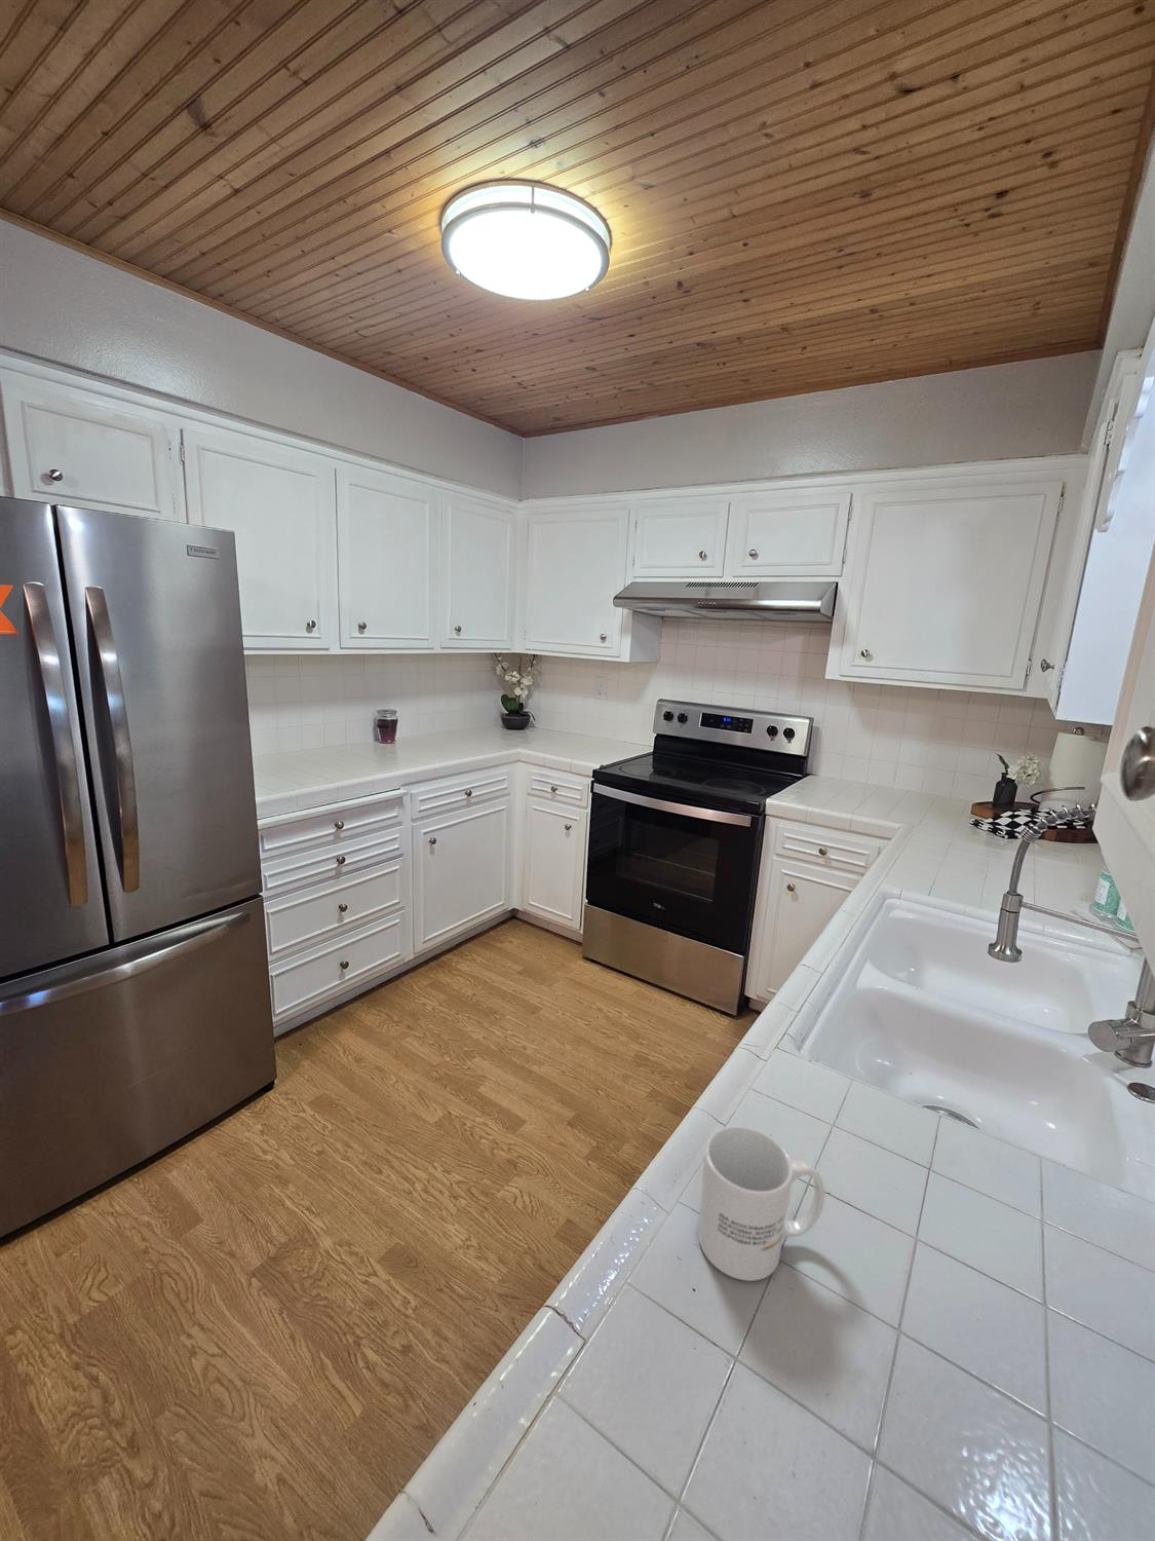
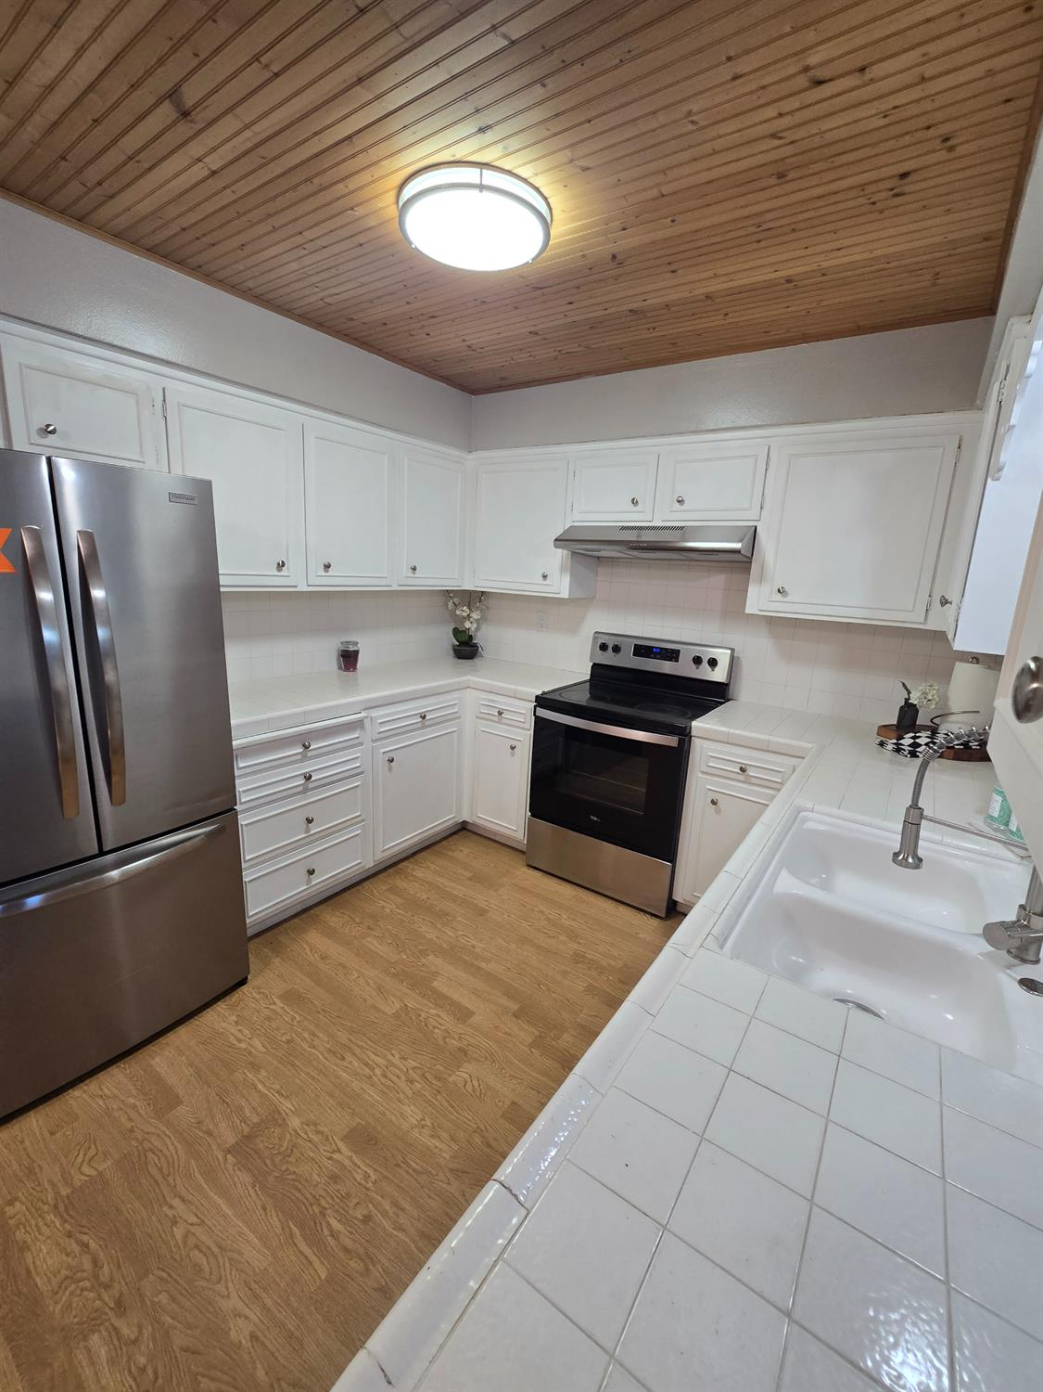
- mug (755, 1194)
